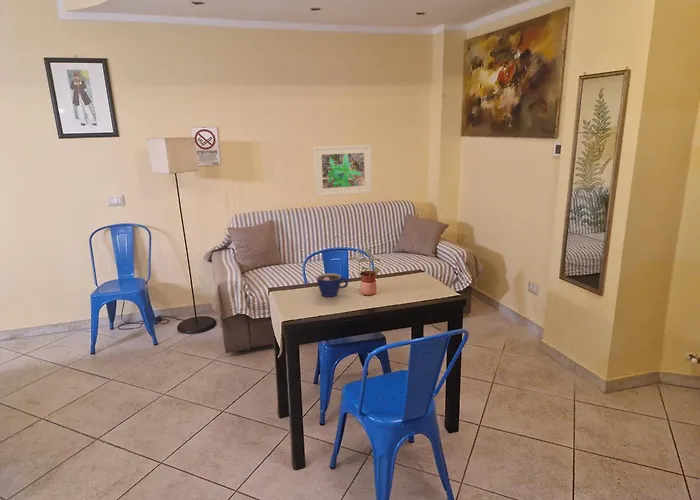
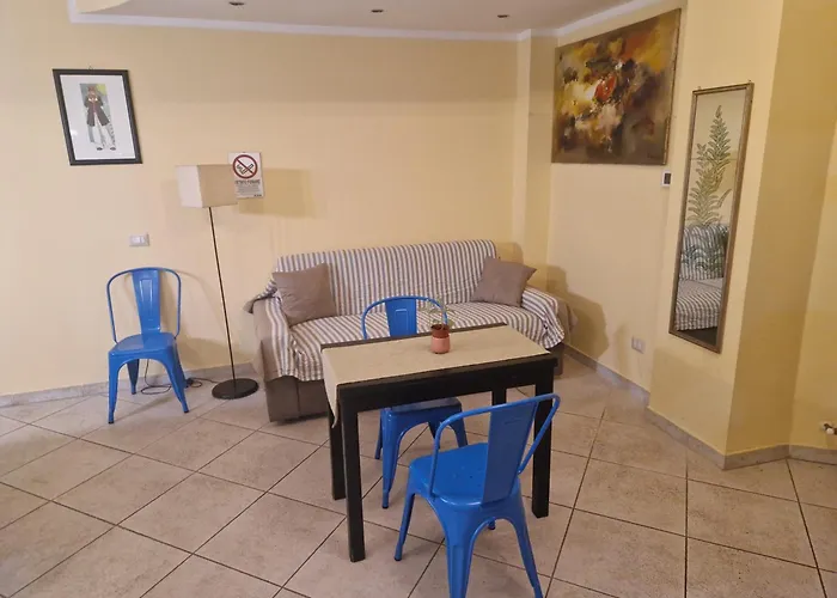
- cup (333, 285)
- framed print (343, 170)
